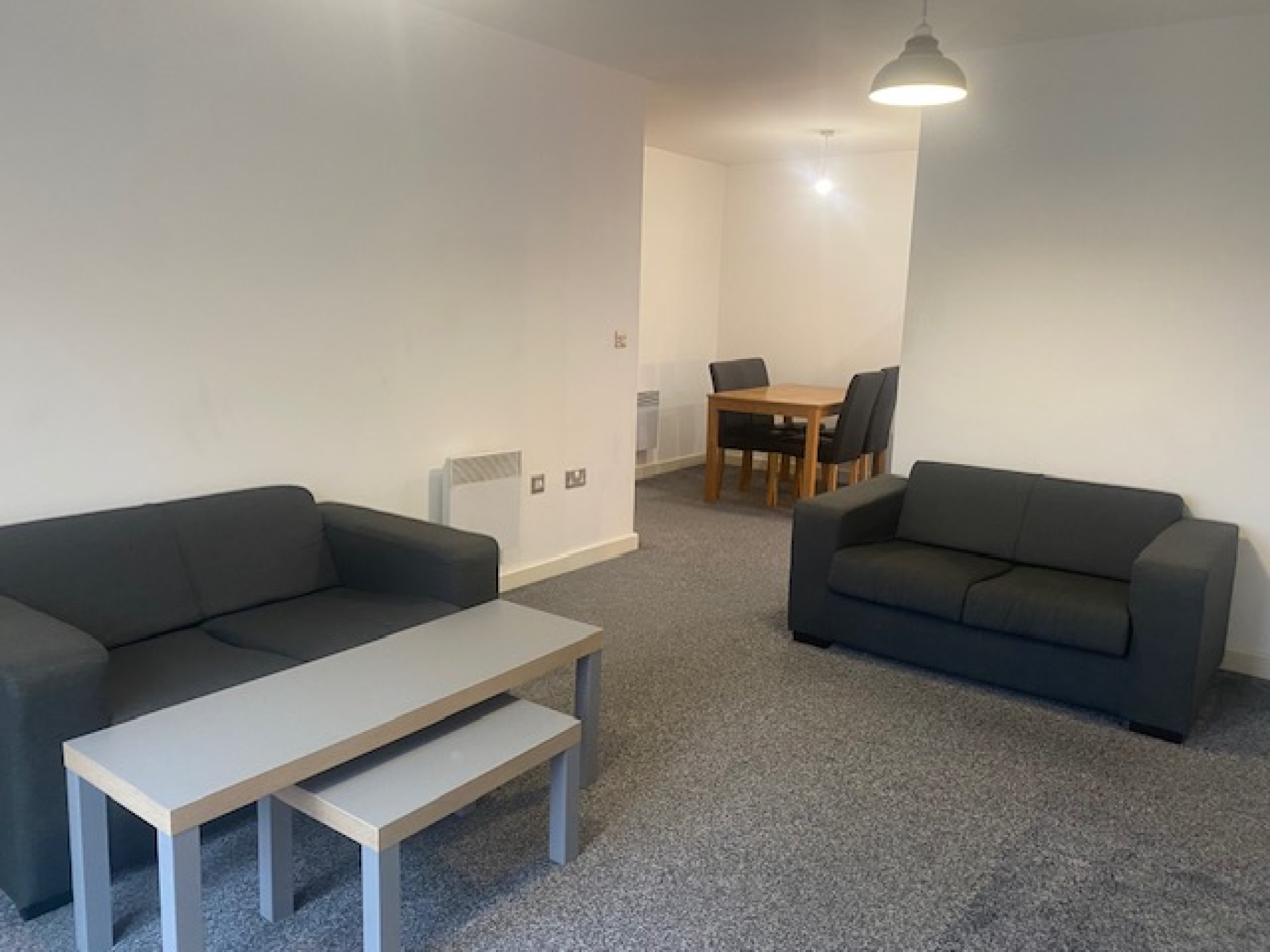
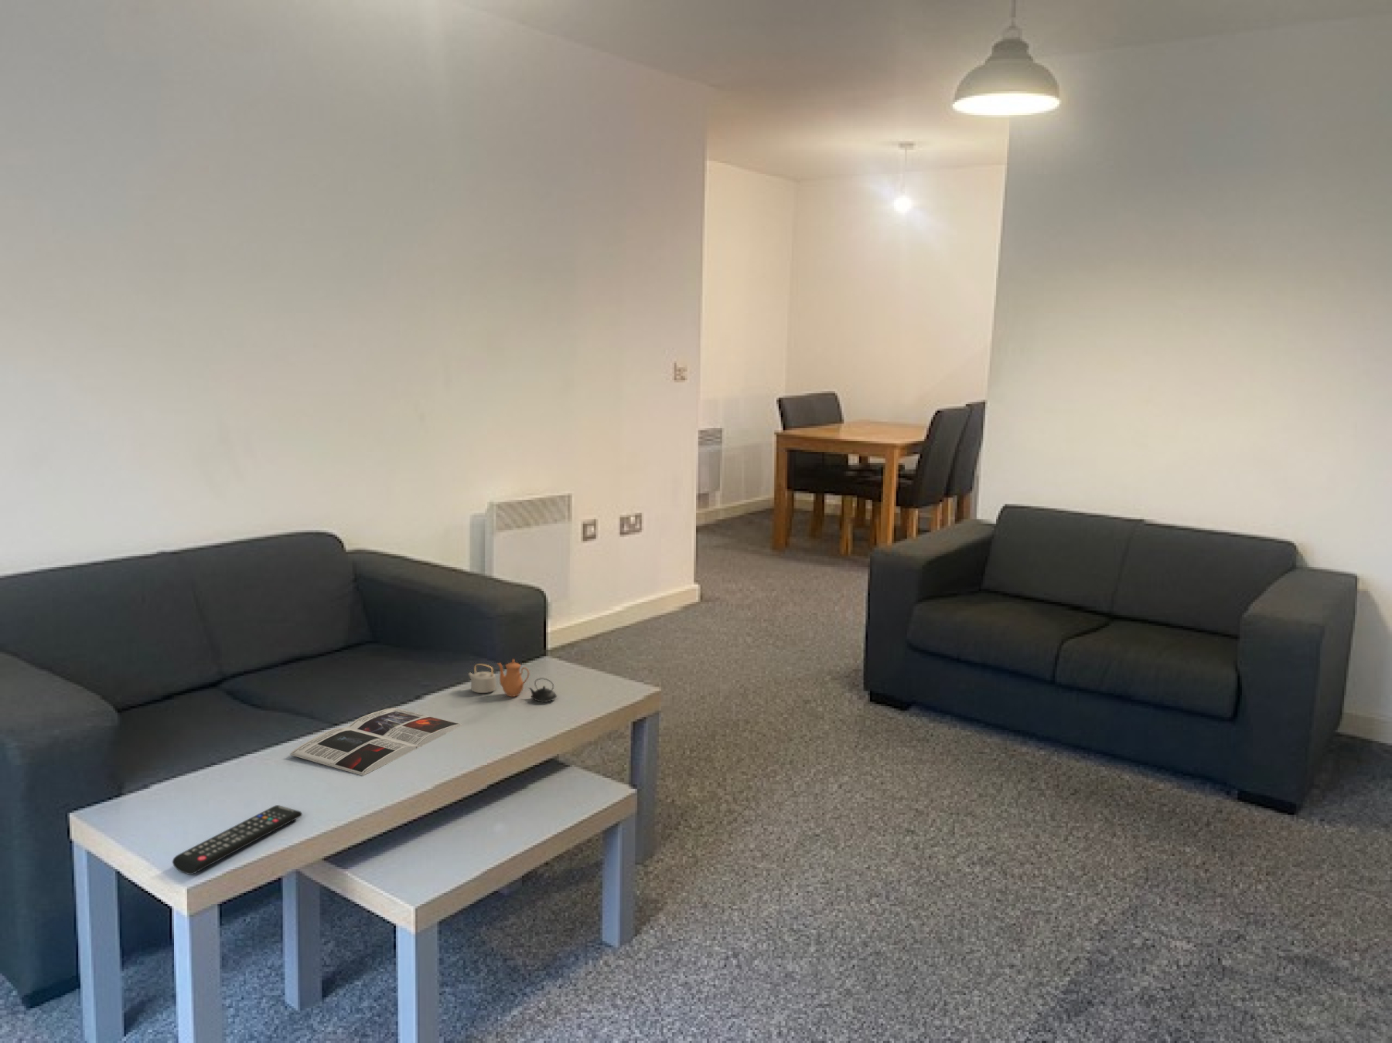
+ remote control (240, 837)
+ teapot (511, 676)
+ magazine (380, 735)
